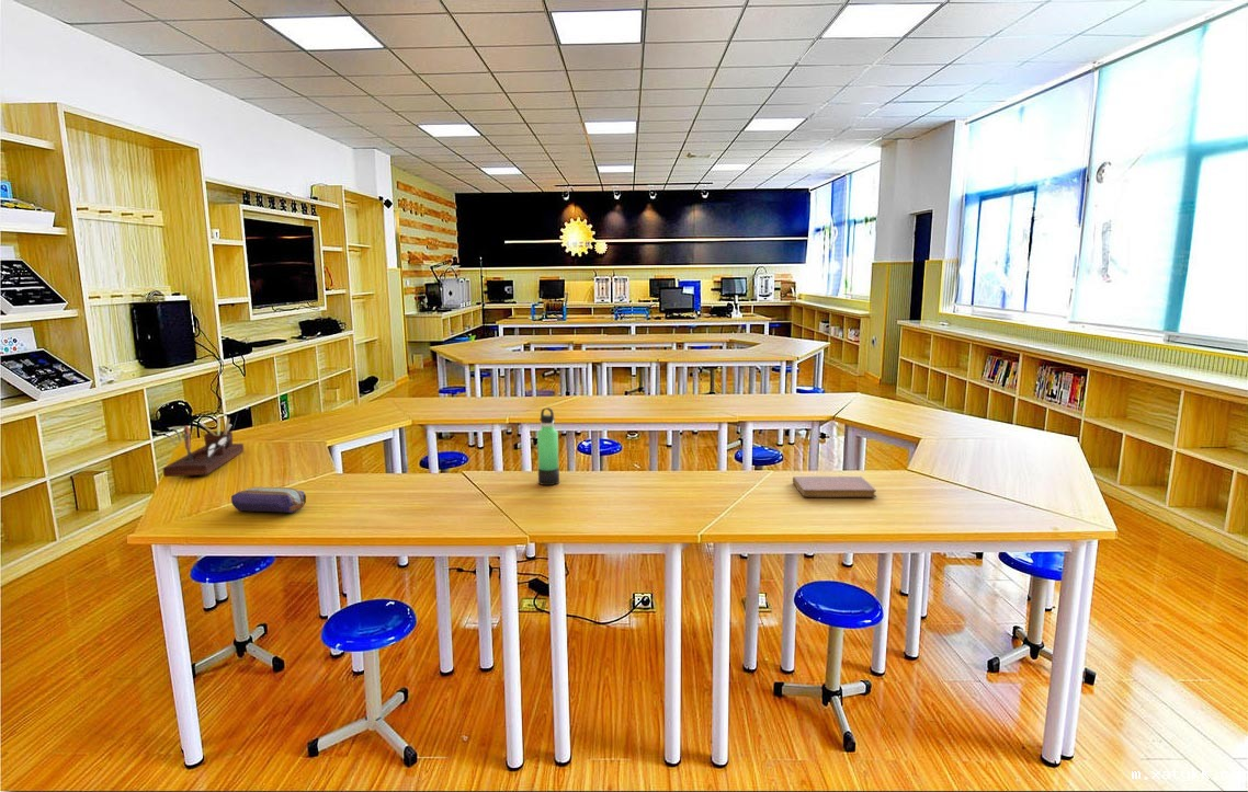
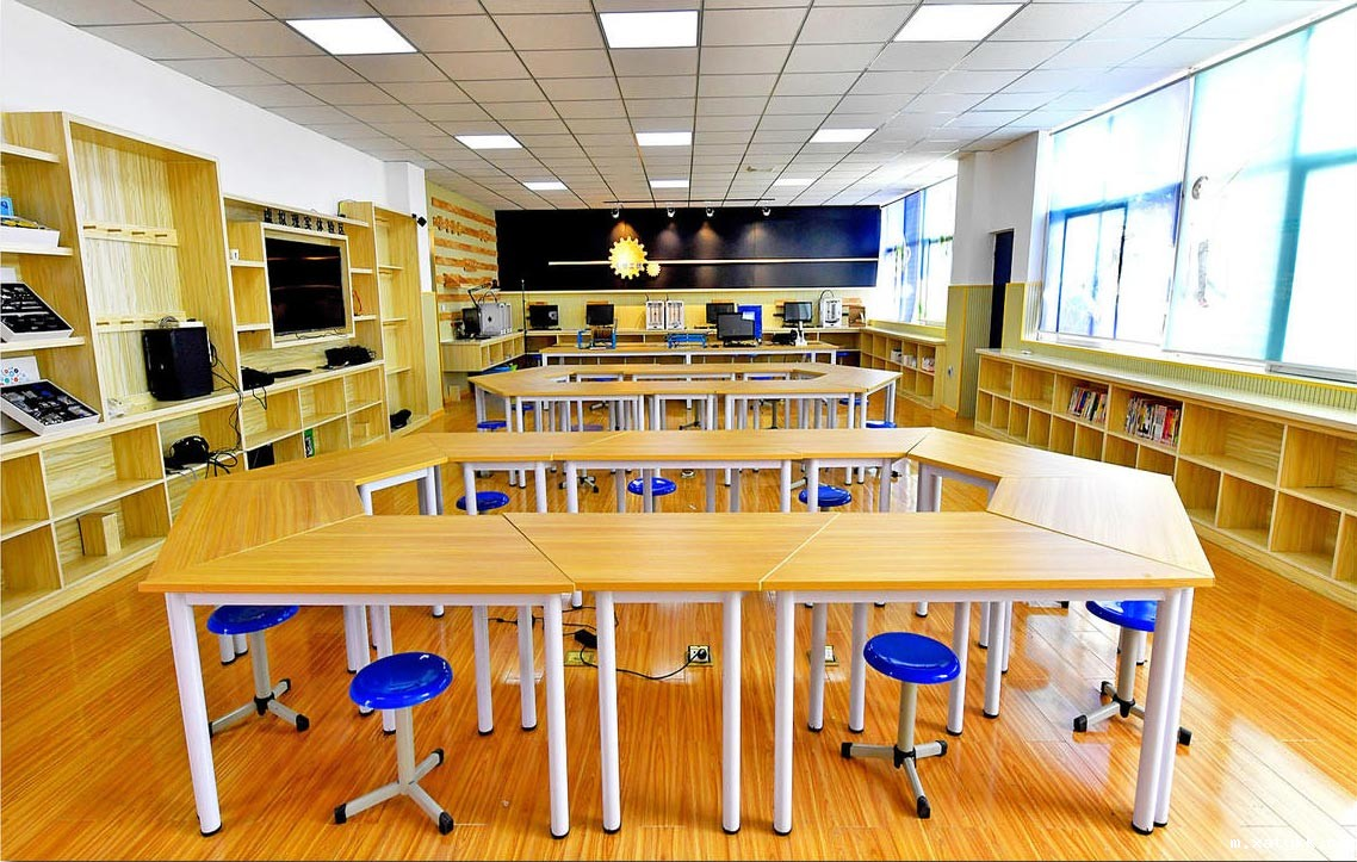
- desk organizer (206, 440)
- pencil case (269, 500)
- notebook (832, 485)
- thermos bottle (547, 445)
